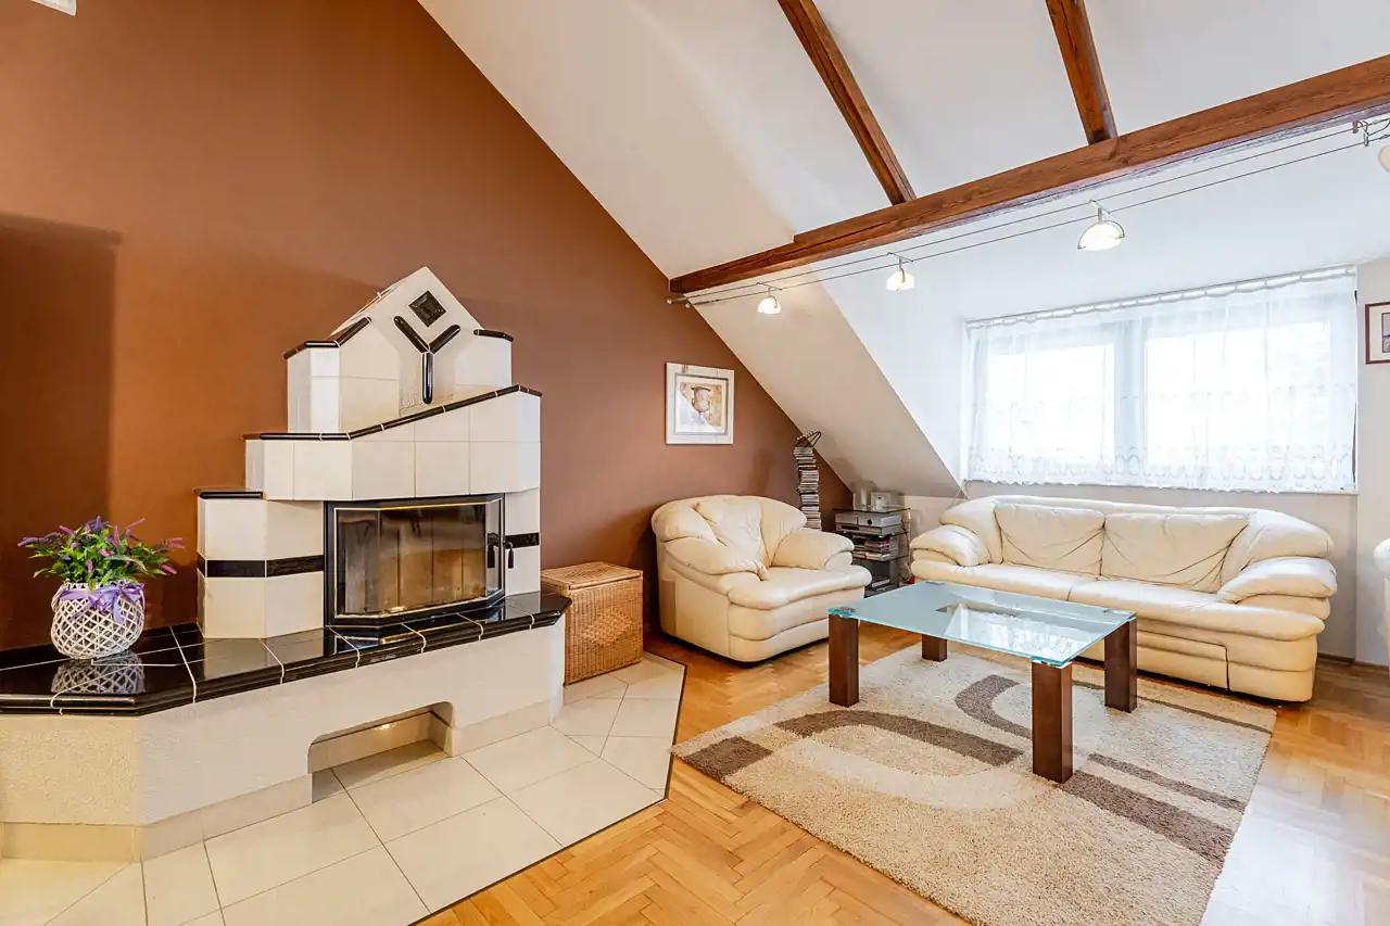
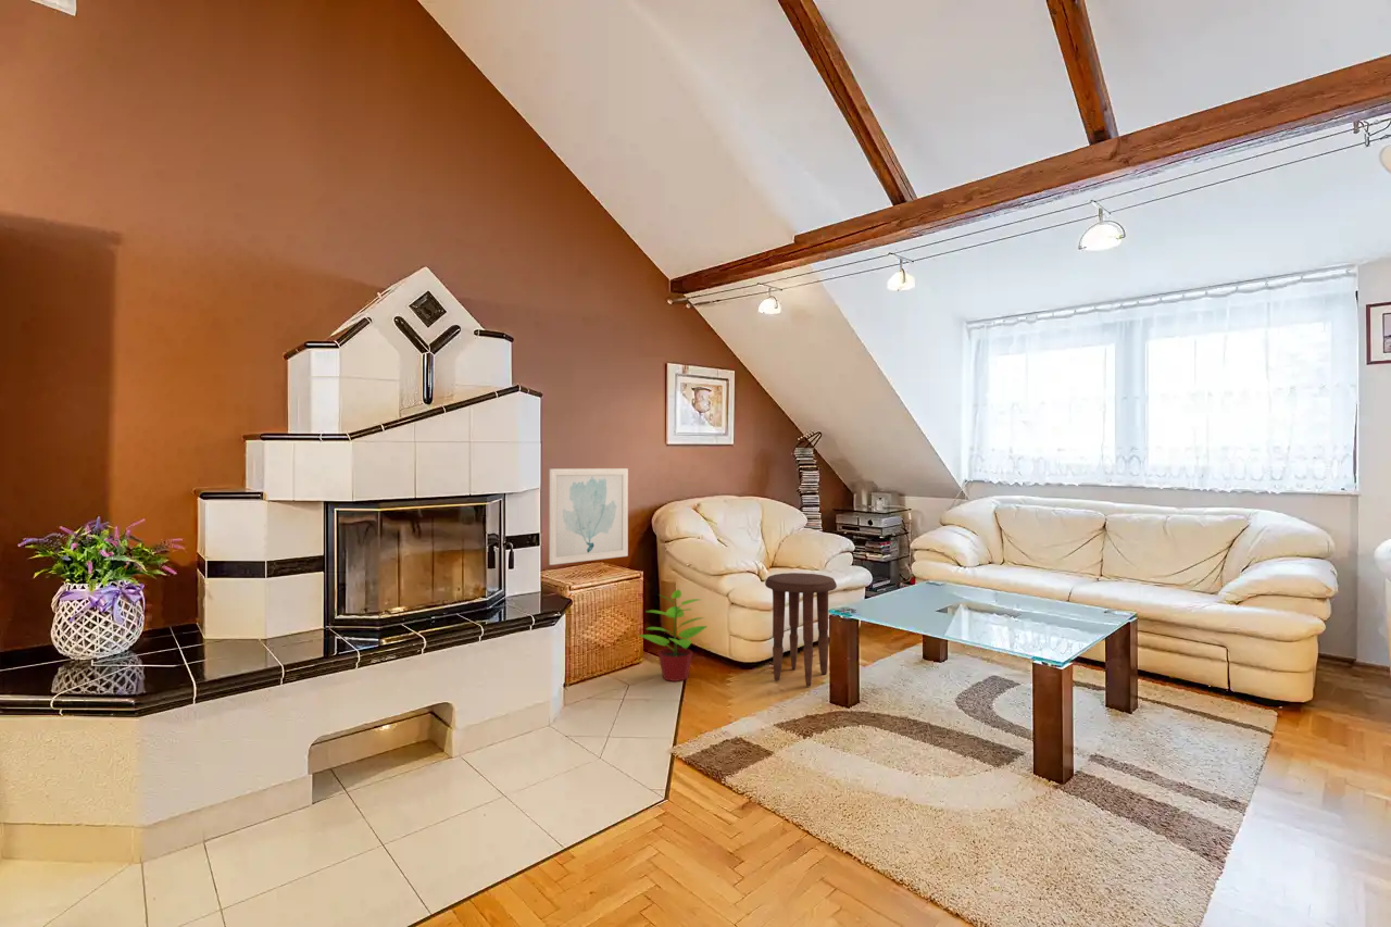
+ potted plant (678, 634)
+ side table (803, 627)
+ wall art (590, 514)
